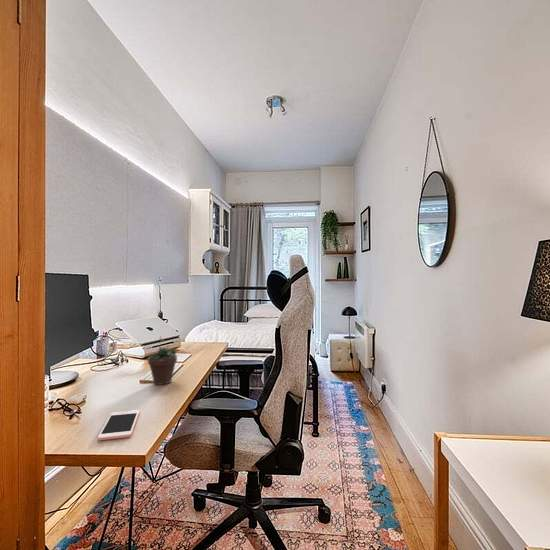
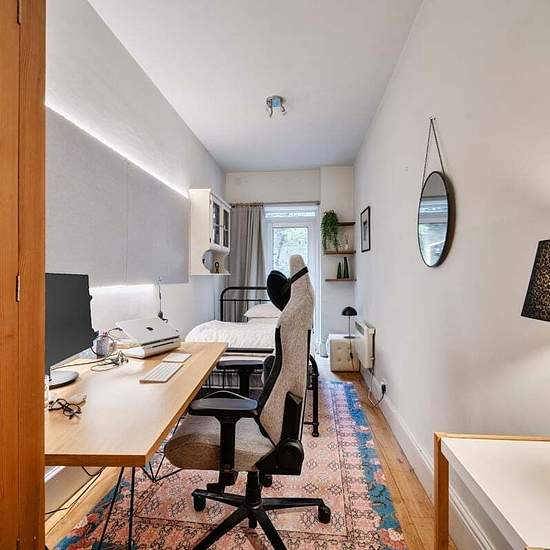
- cell phone (120, 423)
- succulent plant (162, 359)
